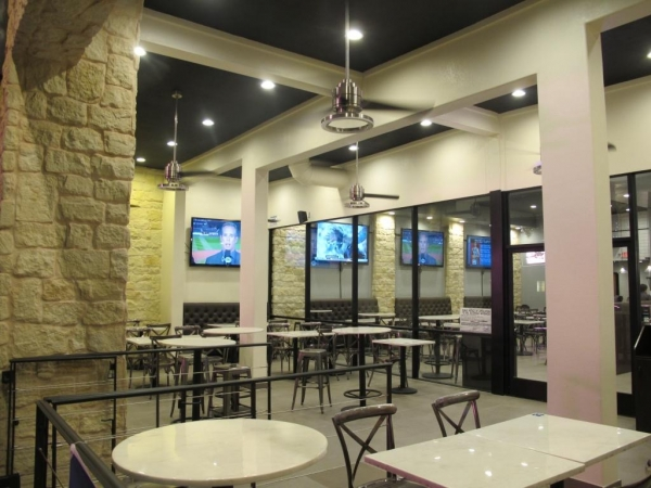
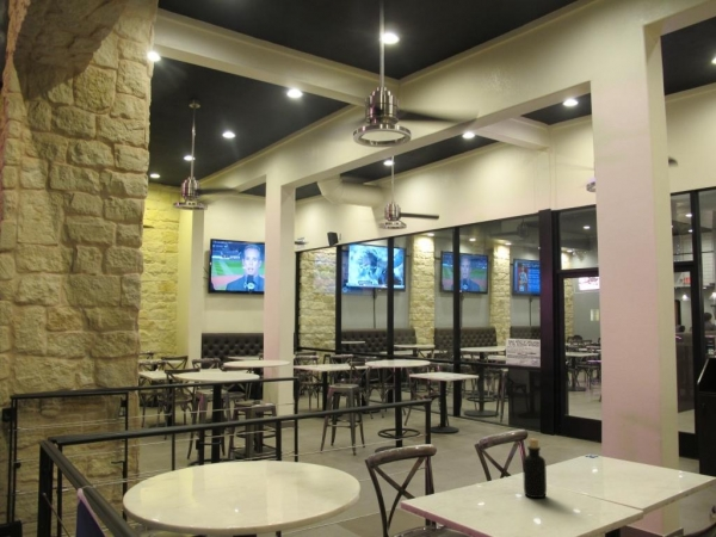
+ bottle (533, 467)
